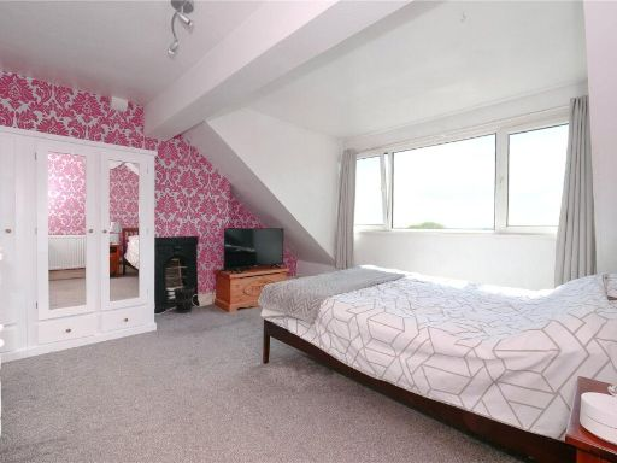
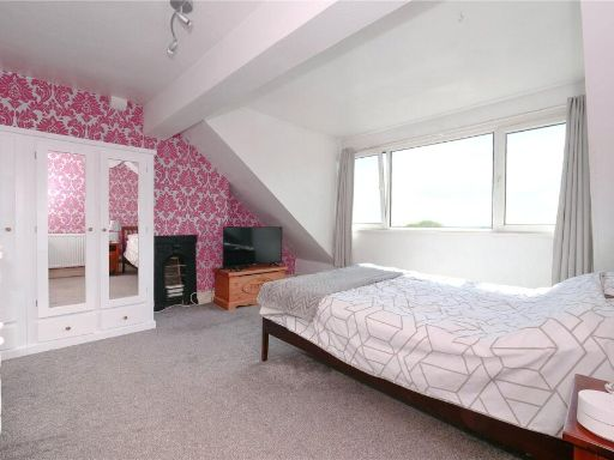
- wastebasket (183, 299)
